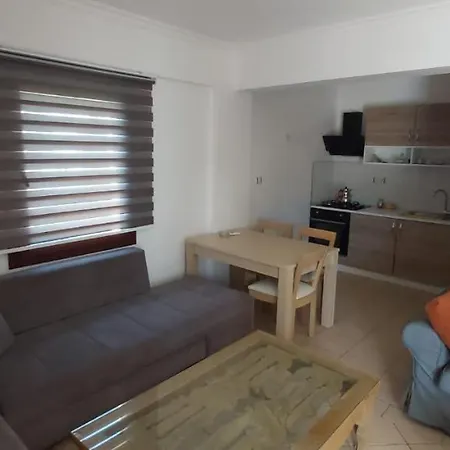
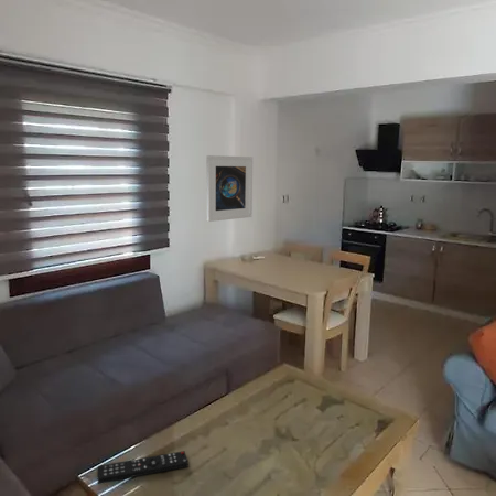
+ remote control (143, 465)
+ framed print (230, 187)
